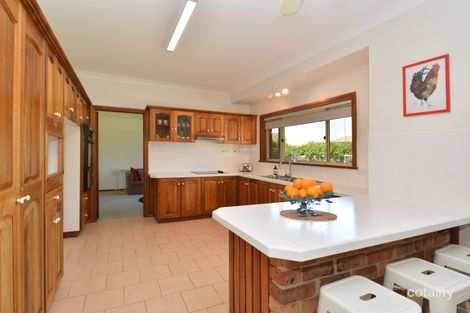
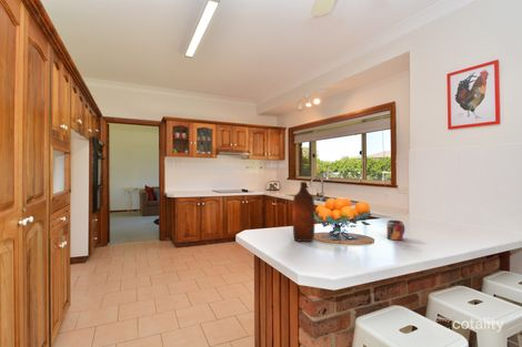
+ bottle (303, 211)
+ mug (396, 229)
